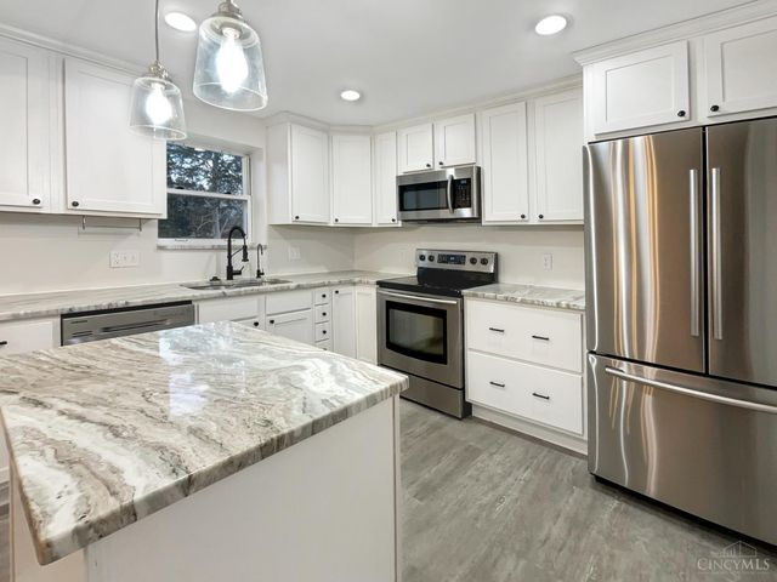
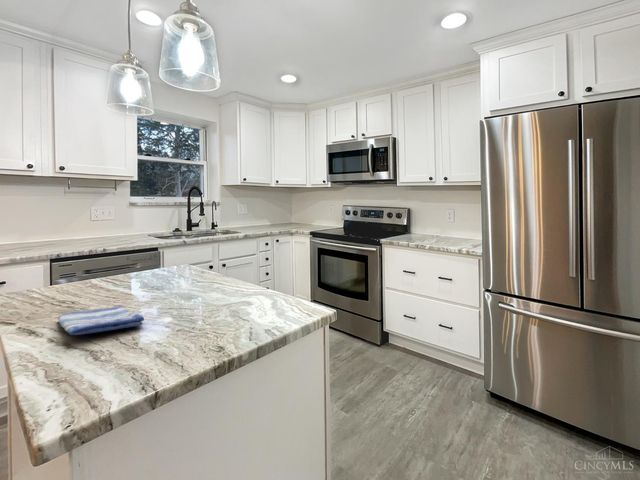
+ dish towel (100, 318)
